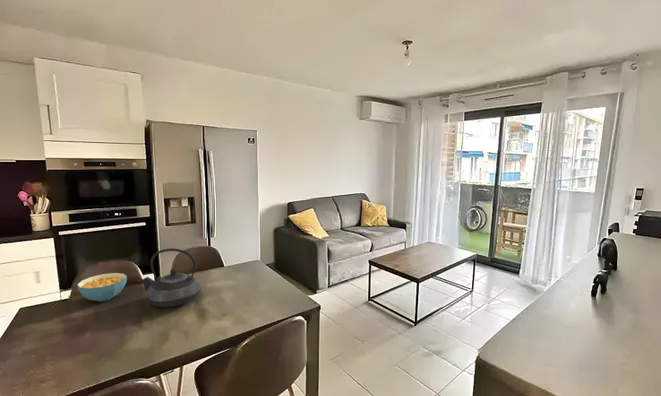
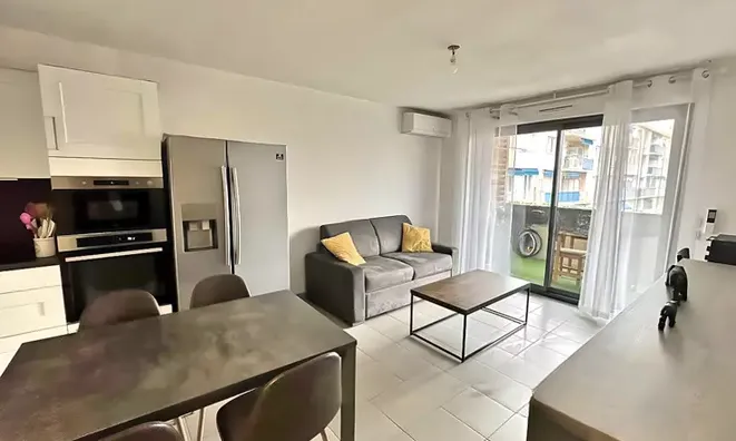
- teapot (170, 274)
- cereal bowl (103, 289)
